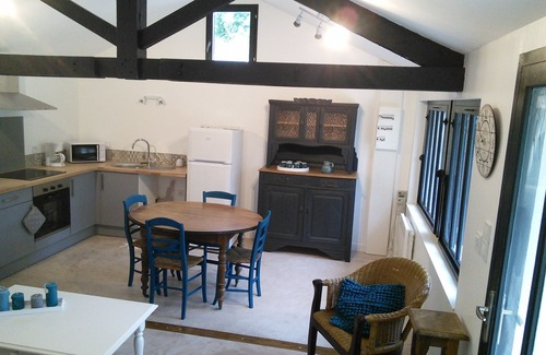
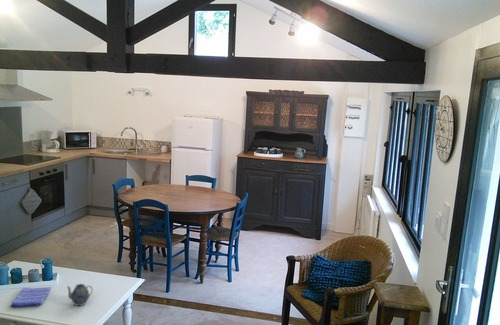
+ dish towel (31, 296)
+ teapot (79, 294)
